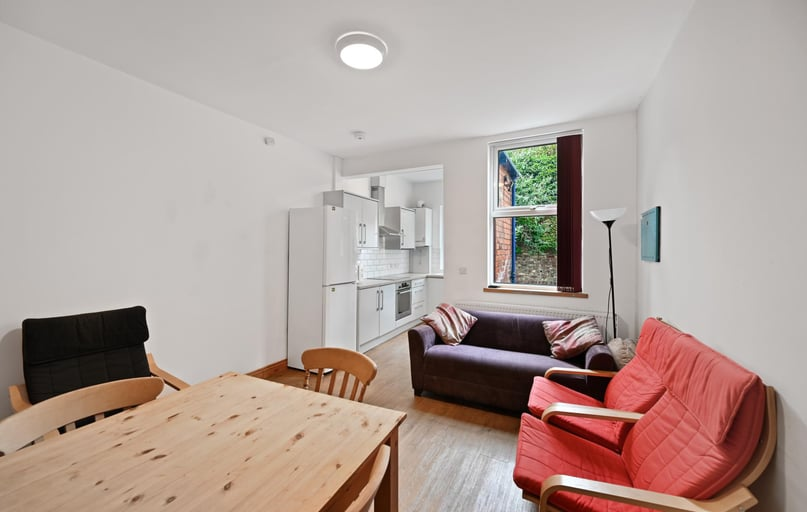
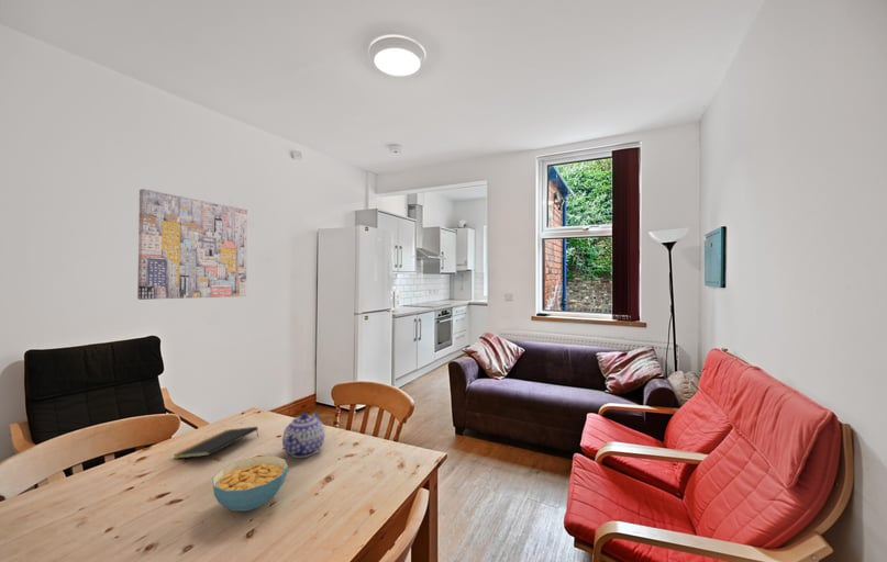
+ teapot (303, 431)
+ notepad (218, 441)
+ wall art (199, 249)
+ cereal bowl (251, 487)
